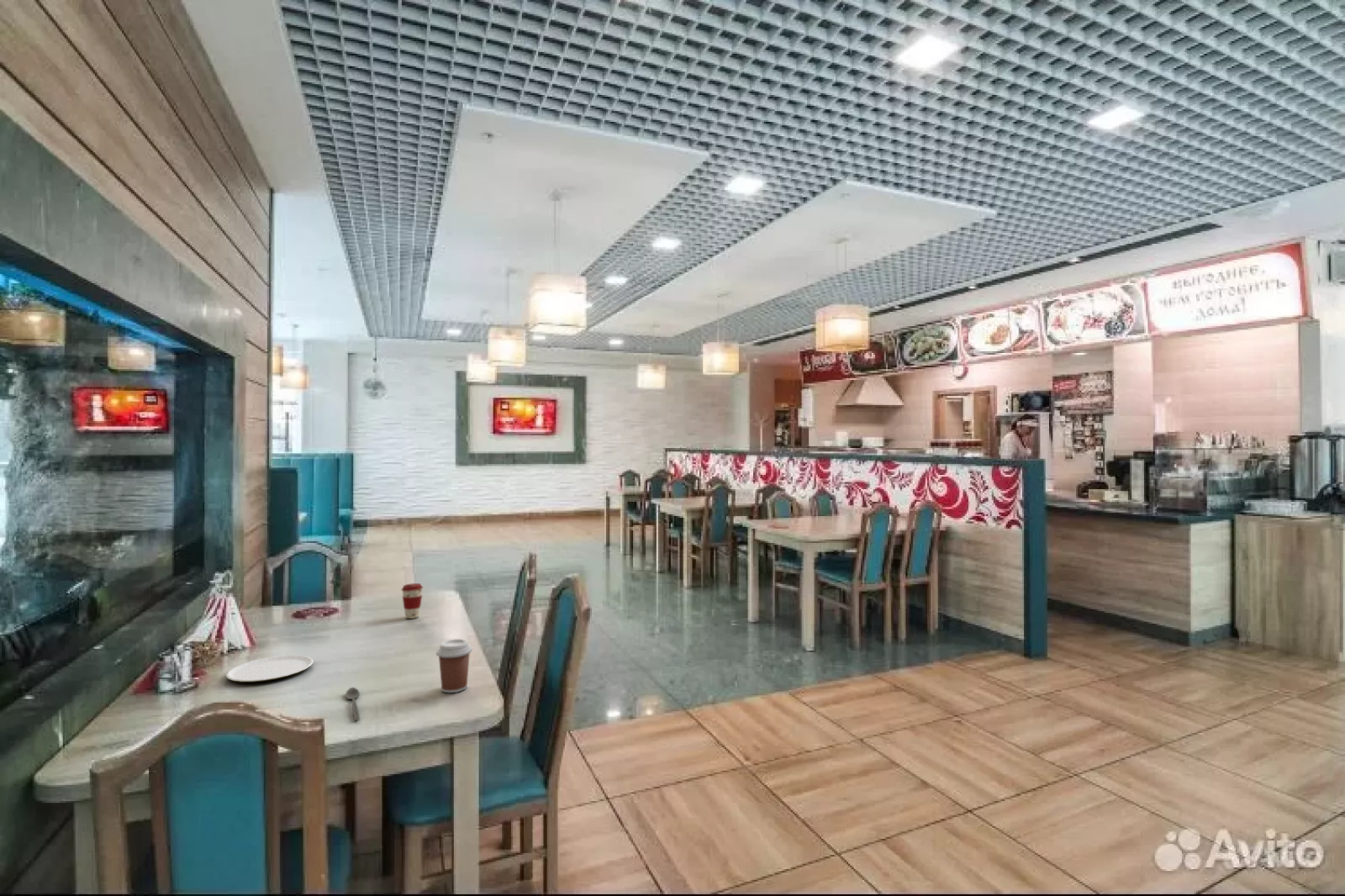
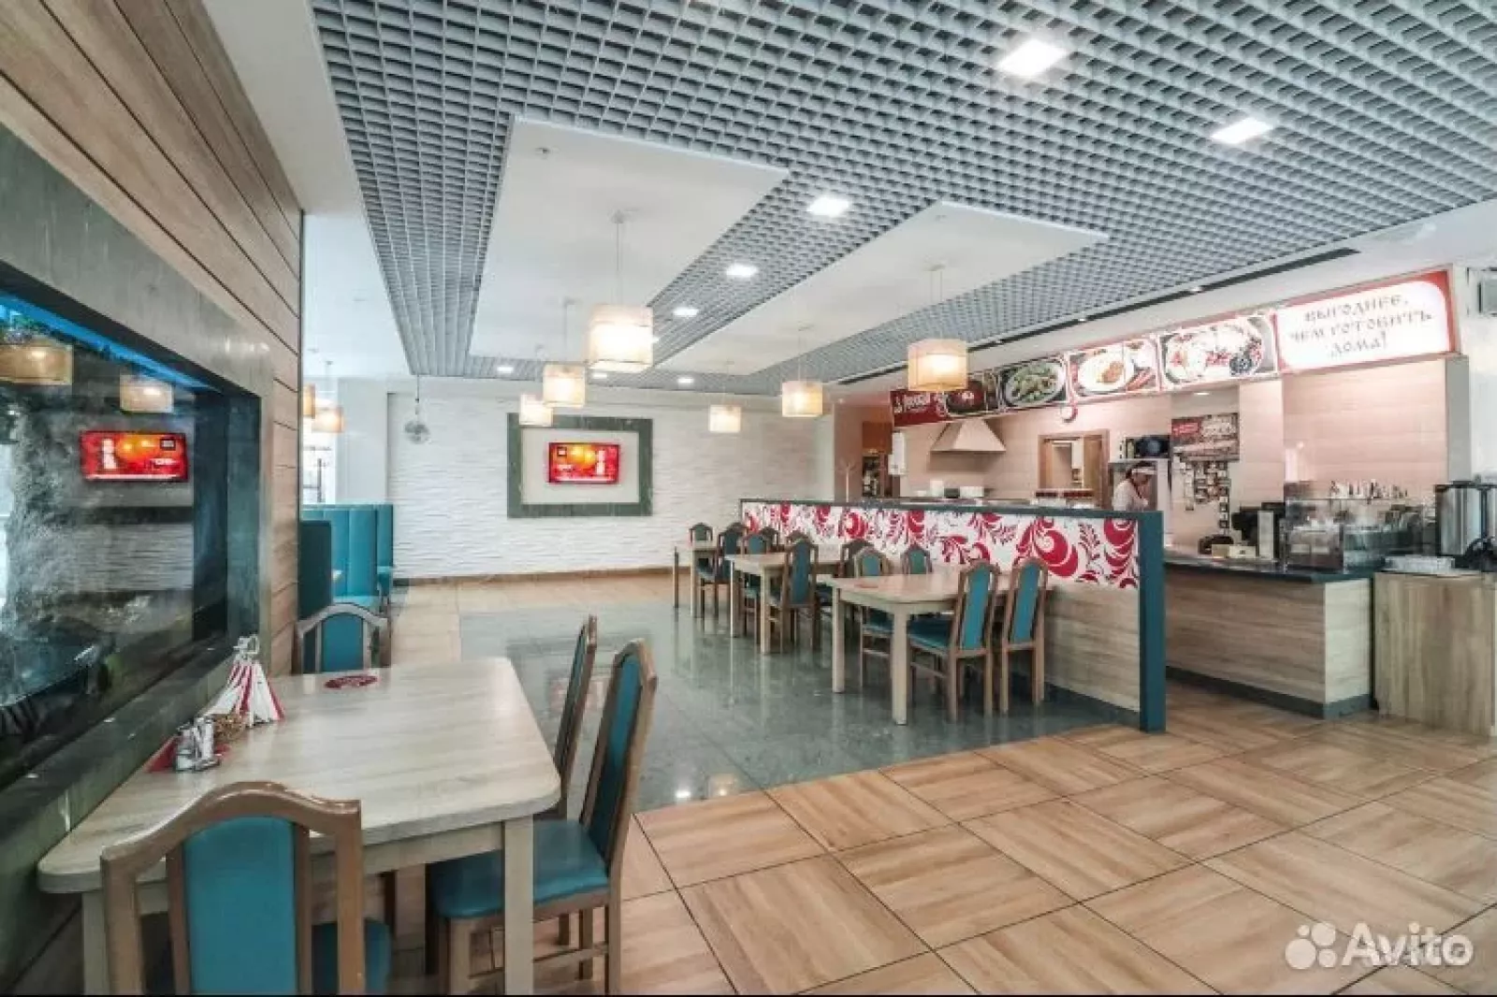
- plate (271, 669)
- coffee cup (412, 600)
- coffee cup (454, 665)
- spoon (354, 703)
